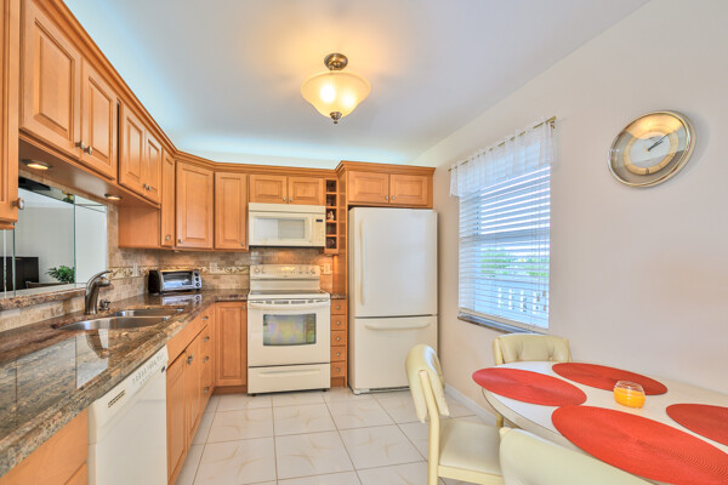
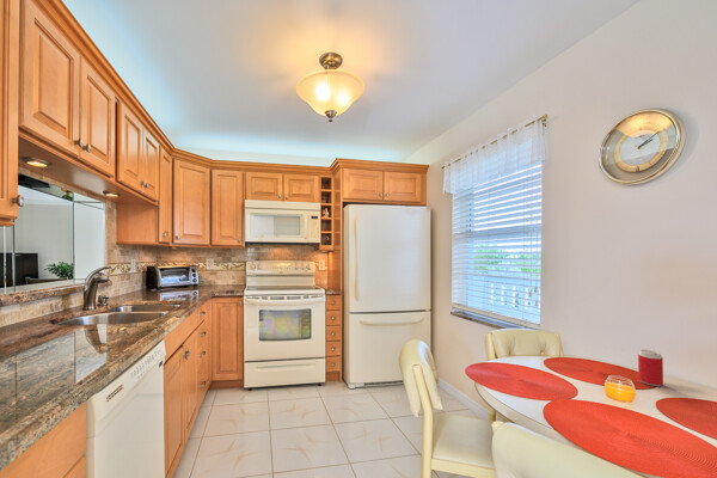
+ beverage can (650, 367)
